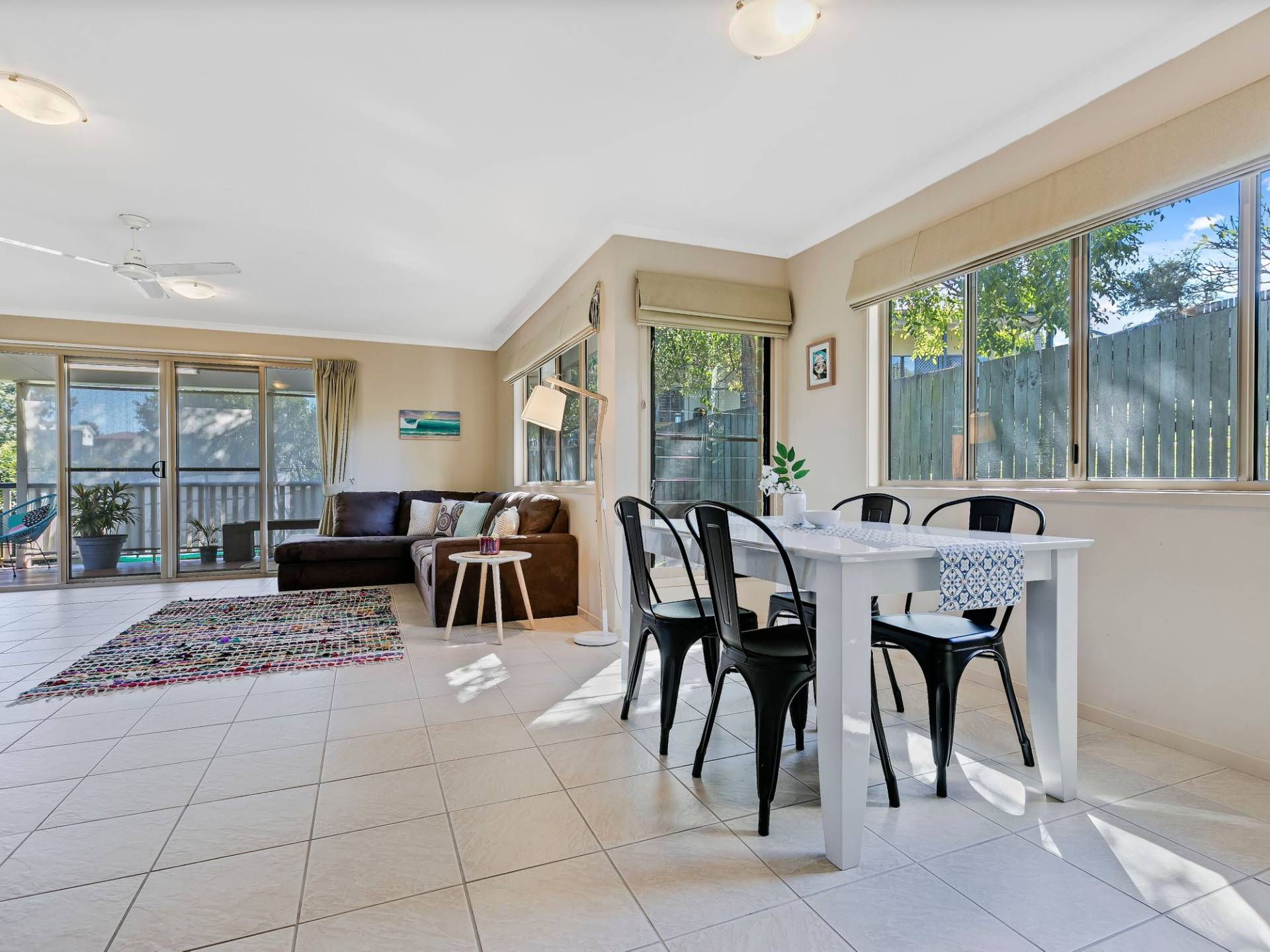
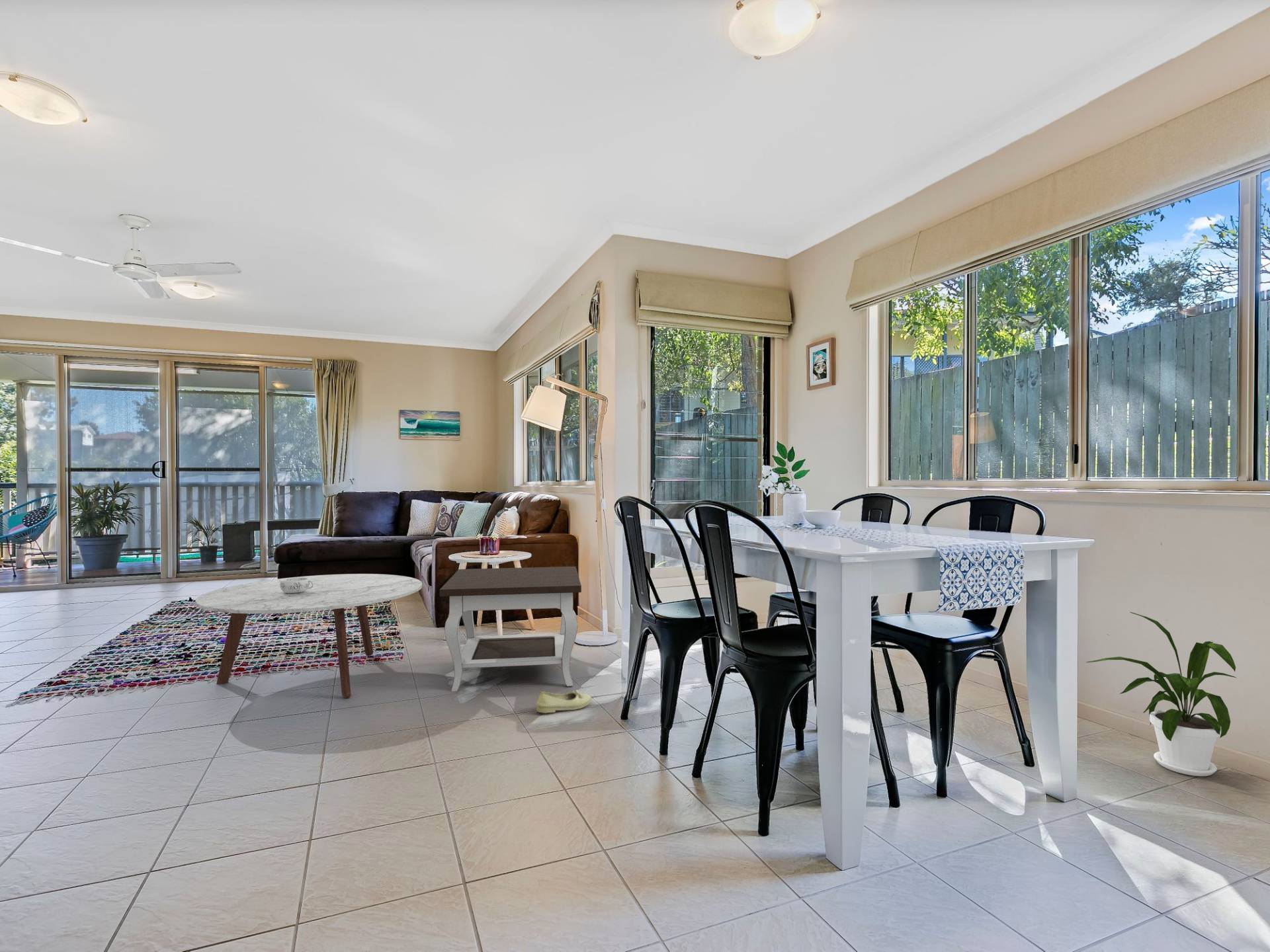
+ coffee table (335, 631)
+ decorative bowl (297, 585)
+ side table (515, 635)
+ house plant (1178, 694)
+ shoe (565, 697)
